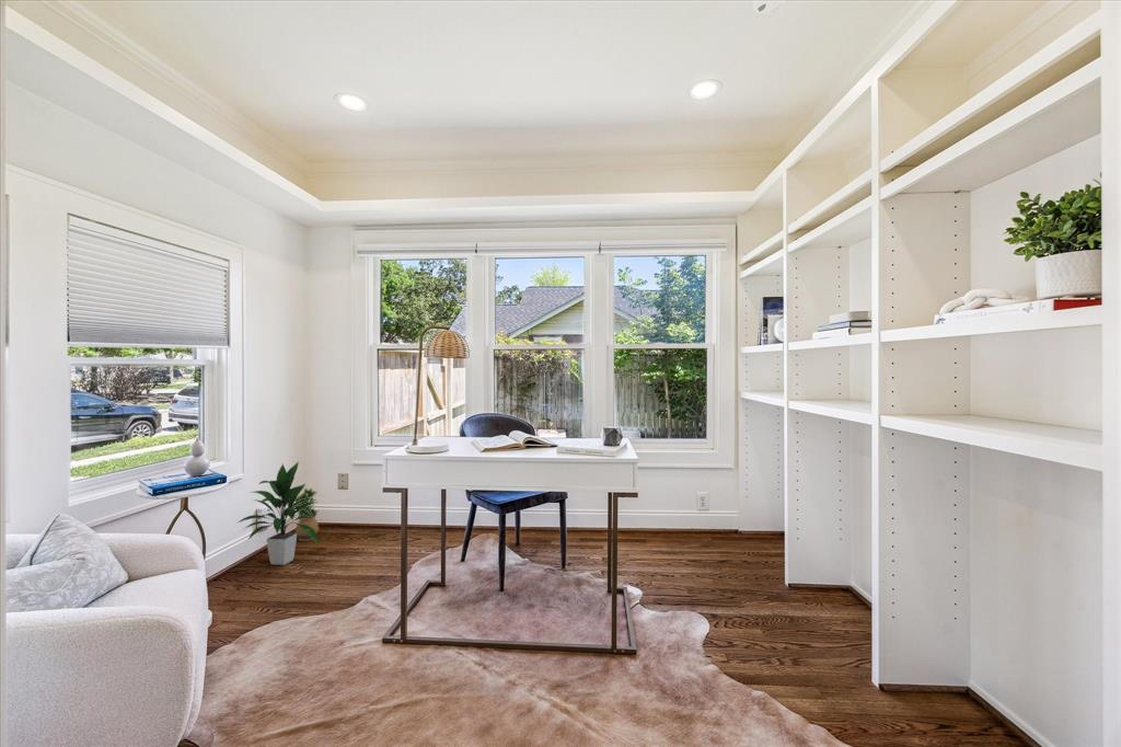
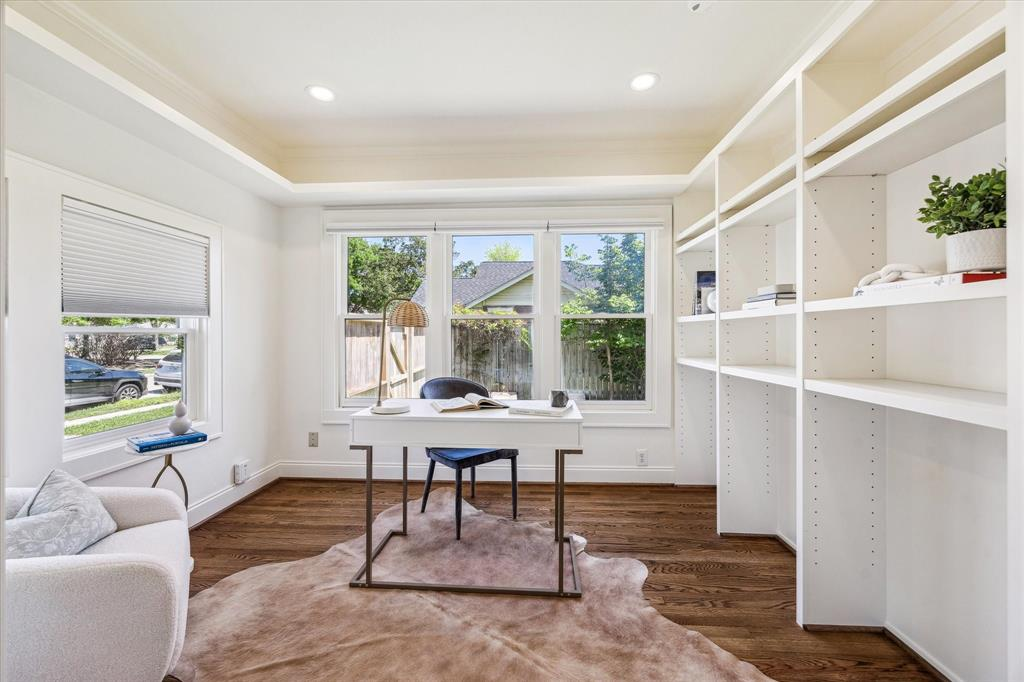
- potted plant (303, 513)
- indoor plant (282, 514)
